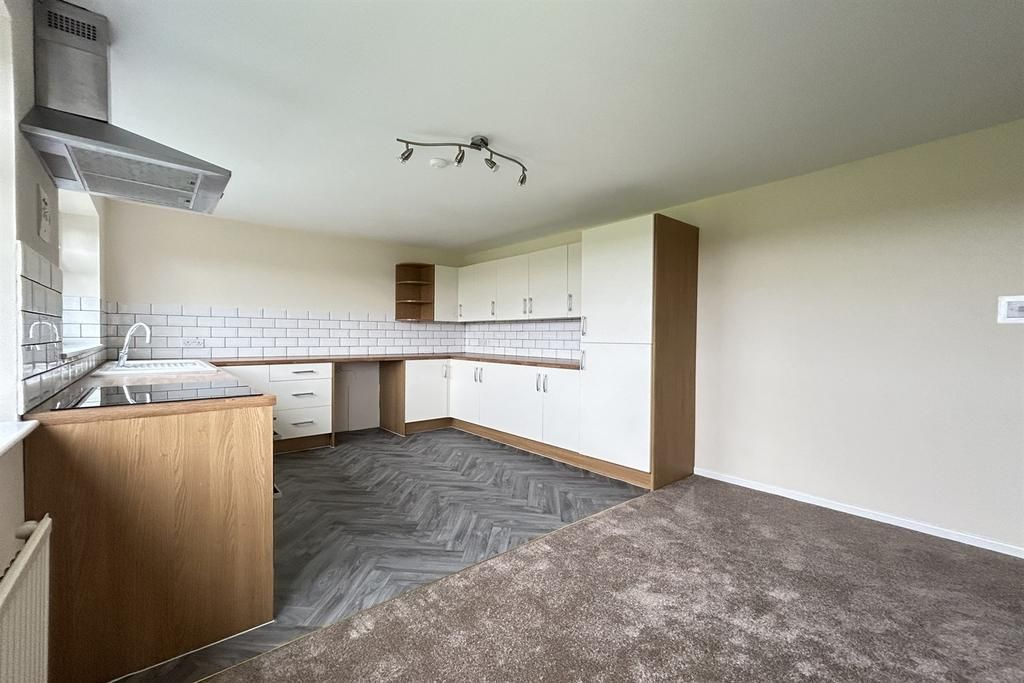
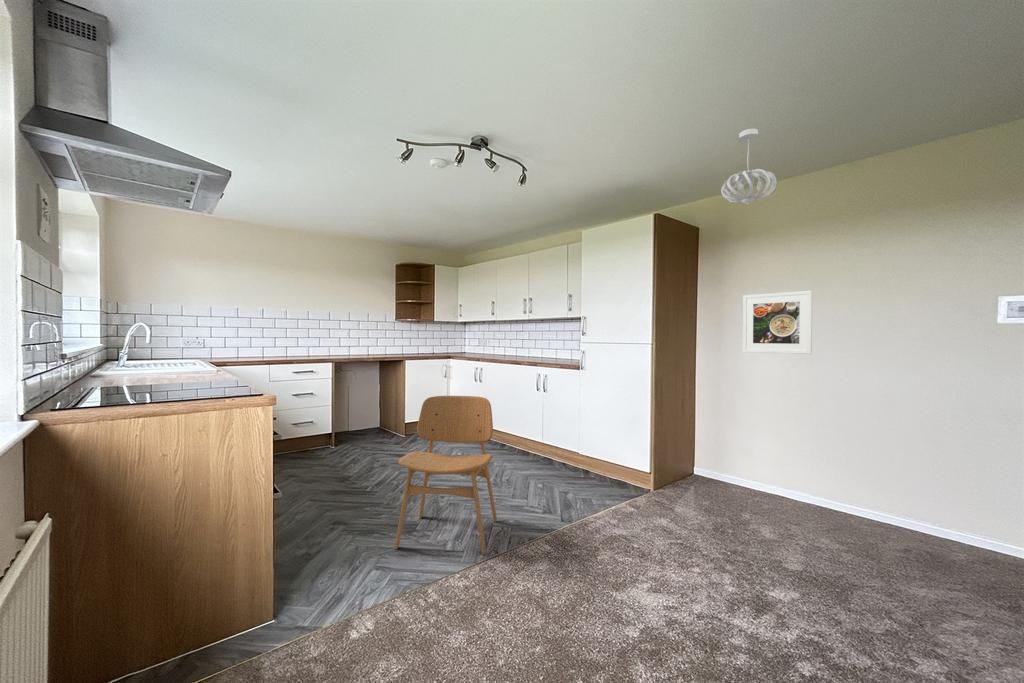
+ dining chair (449, 467)
+ pendant light (748, 168)
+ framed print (775, 323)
